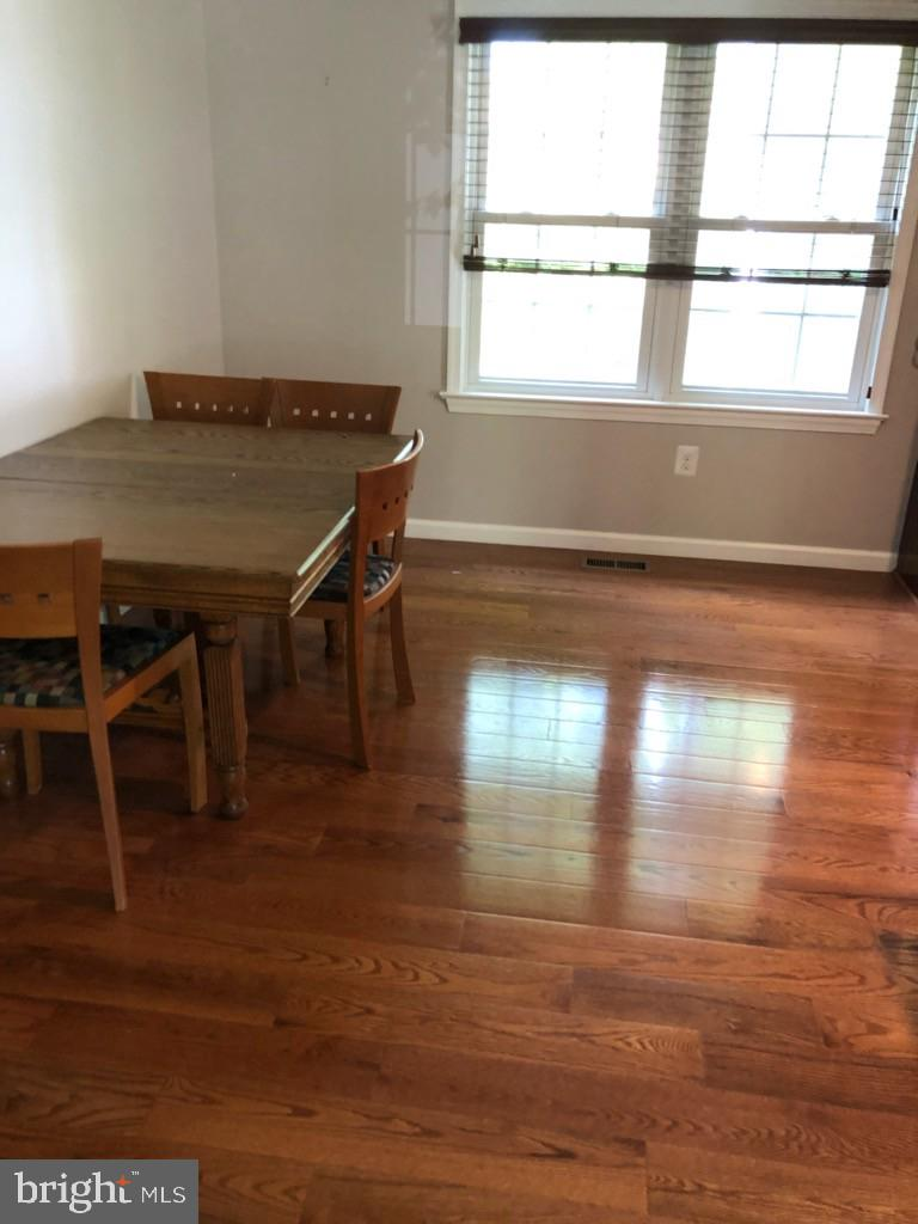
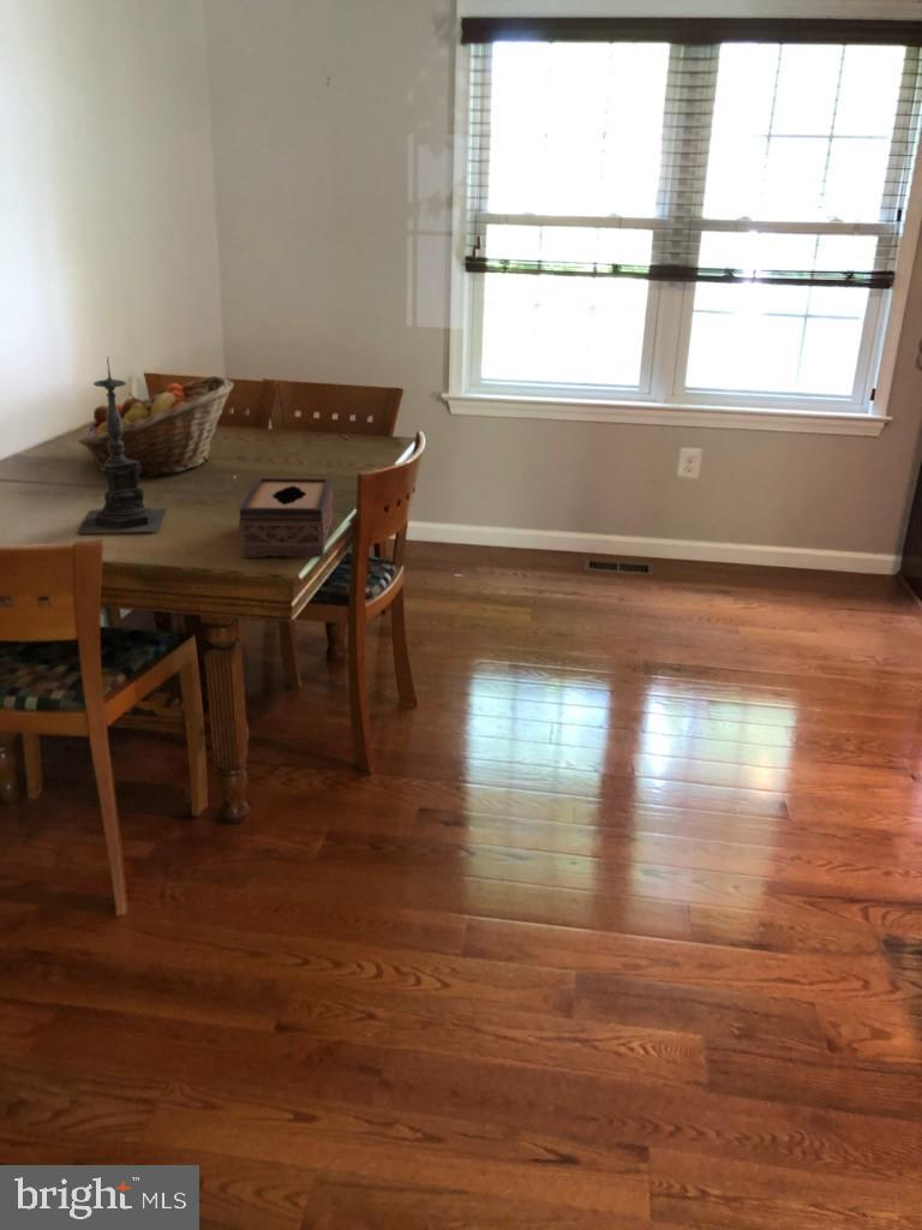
+ fruit basket (158, 422)
+ tissue box (288, 515)
+ candle holder (114, 441)
